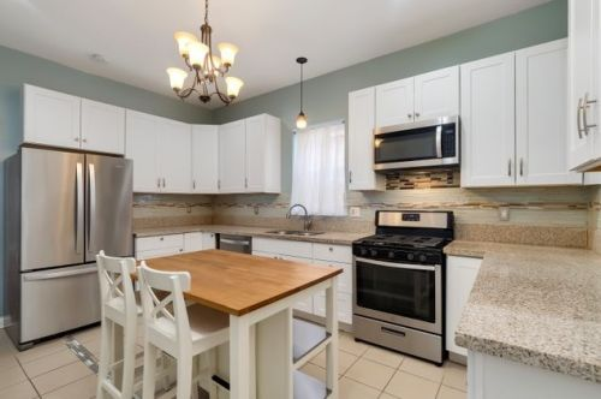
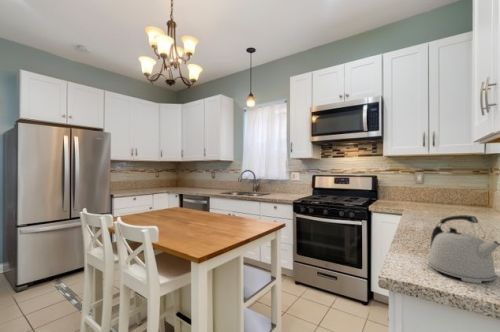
+ kettle (461, 243)
